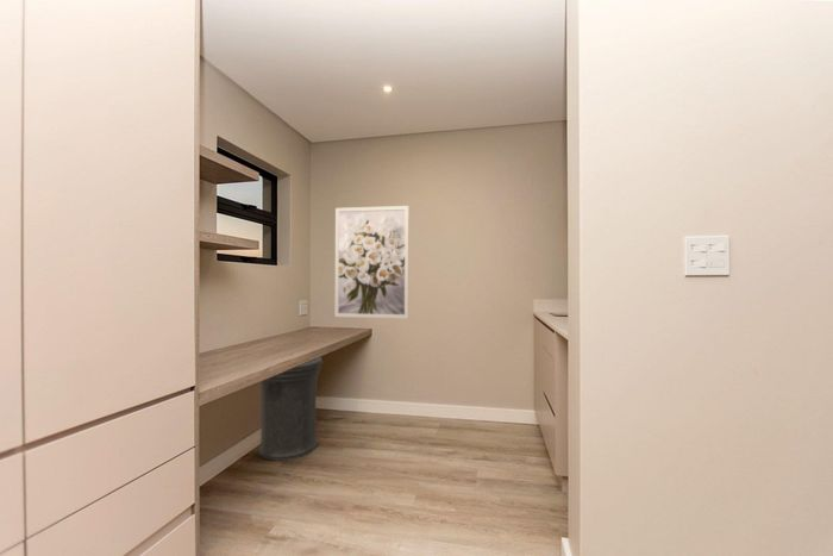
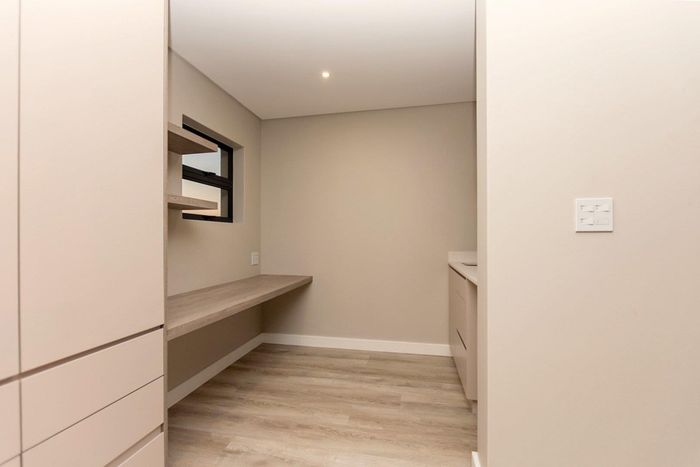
- wall art (371, 262)
- trash can (288, 400)
